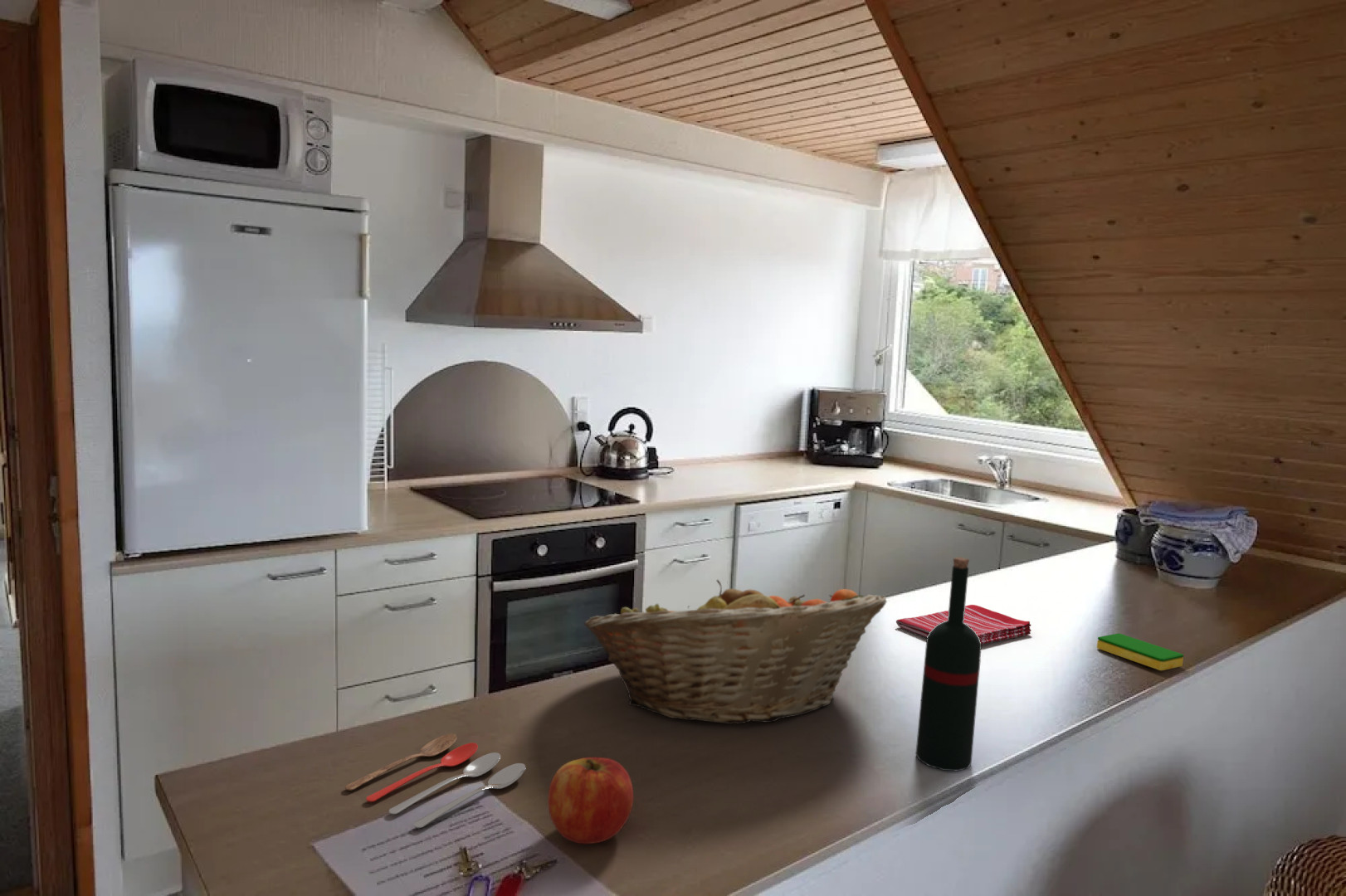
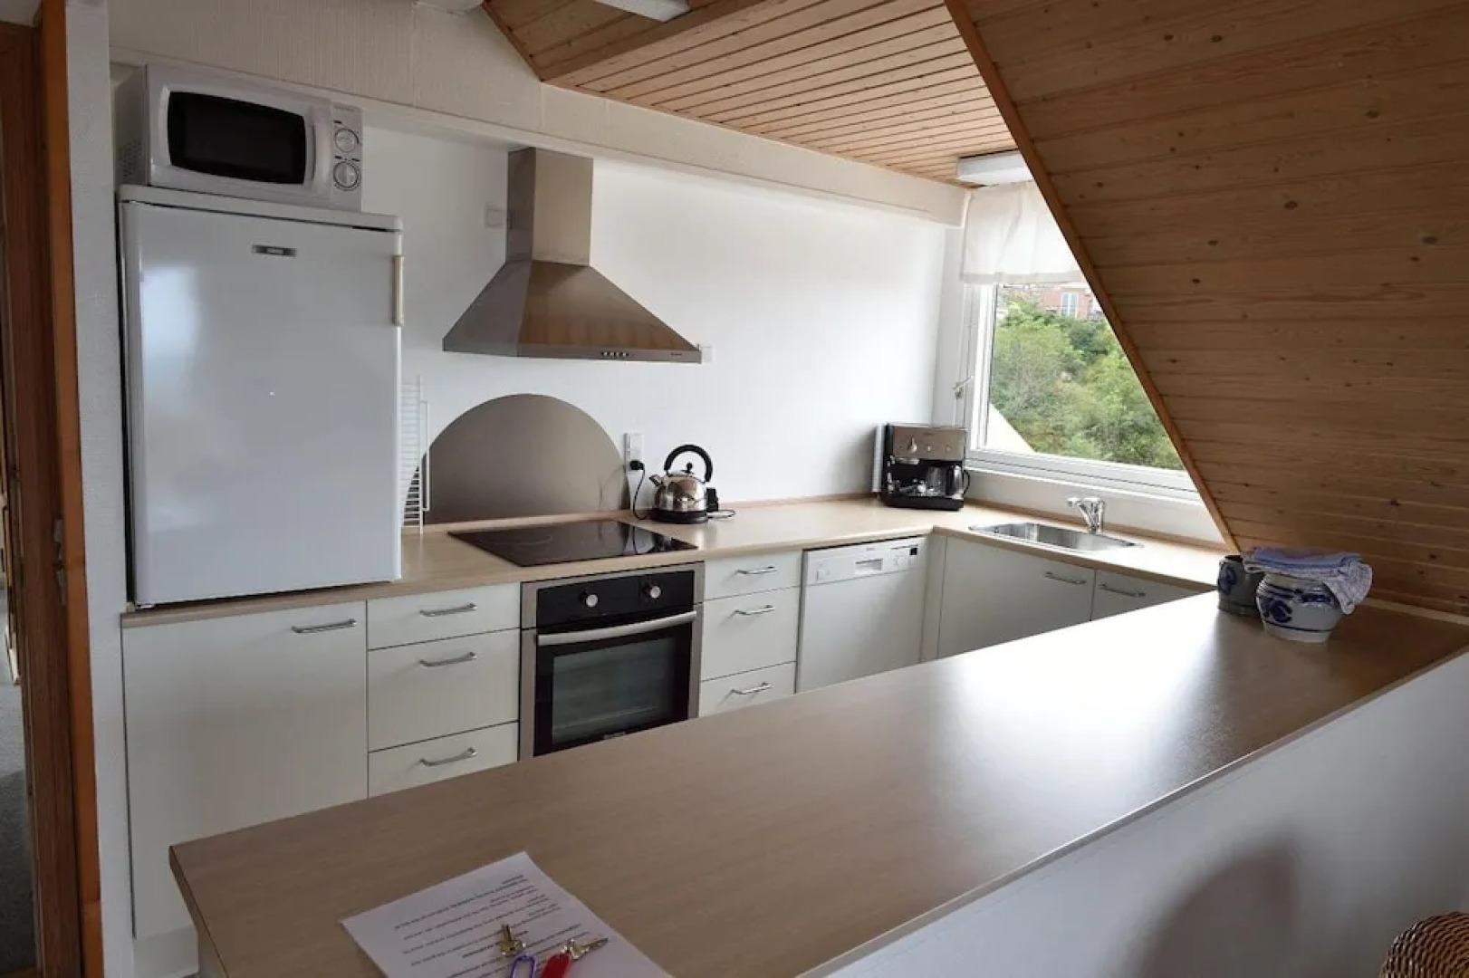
- dish sponge (1139, 651)
- cooking utensil (440, 782)
- apple (590, 794)
- dish towel (965, 623)
- wine bottle (956, 658)
- fruit basket (735, 635)
